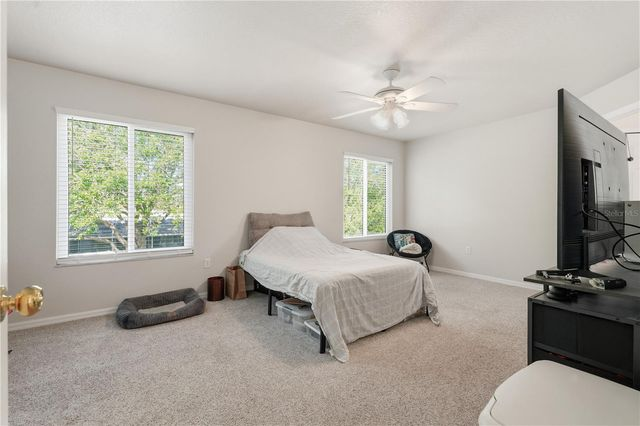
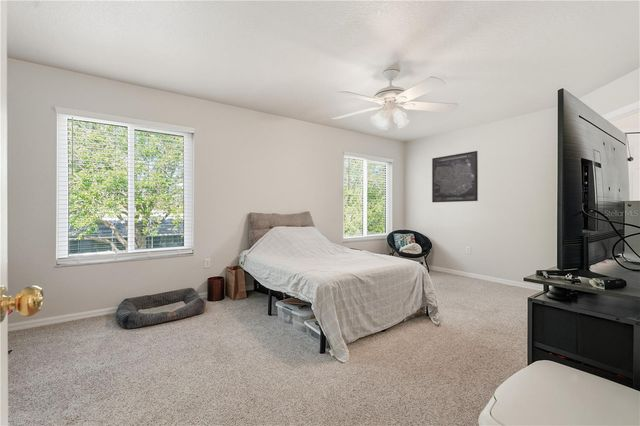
+ wall art (453, 178)
